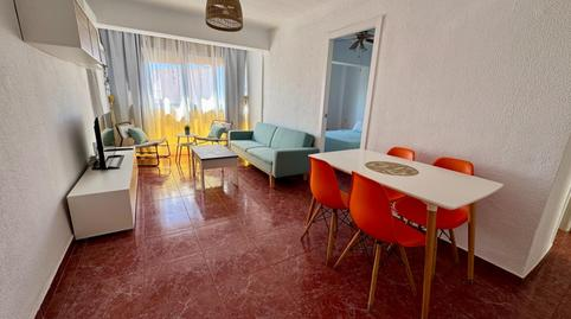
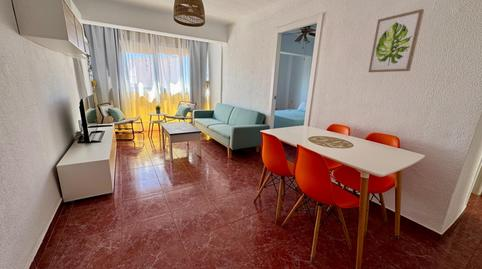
+ wall art (393, 44)
